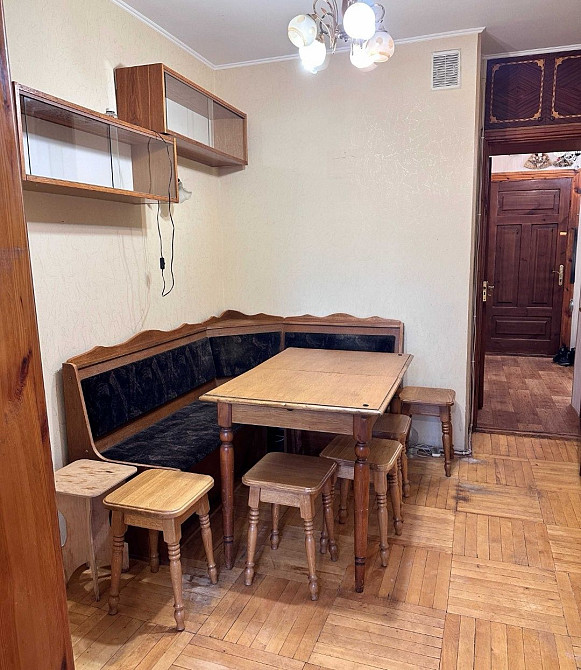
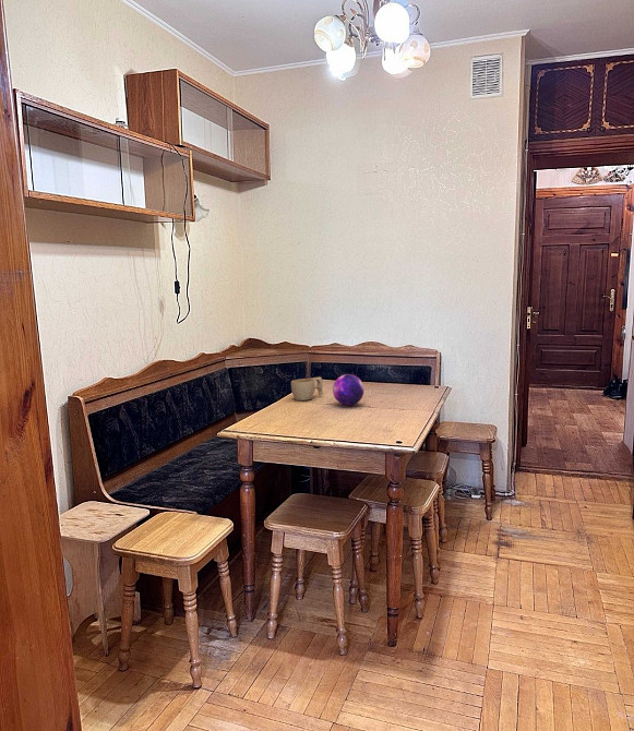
+ decorative orb (348, 390)
+ cup (308, 388)
